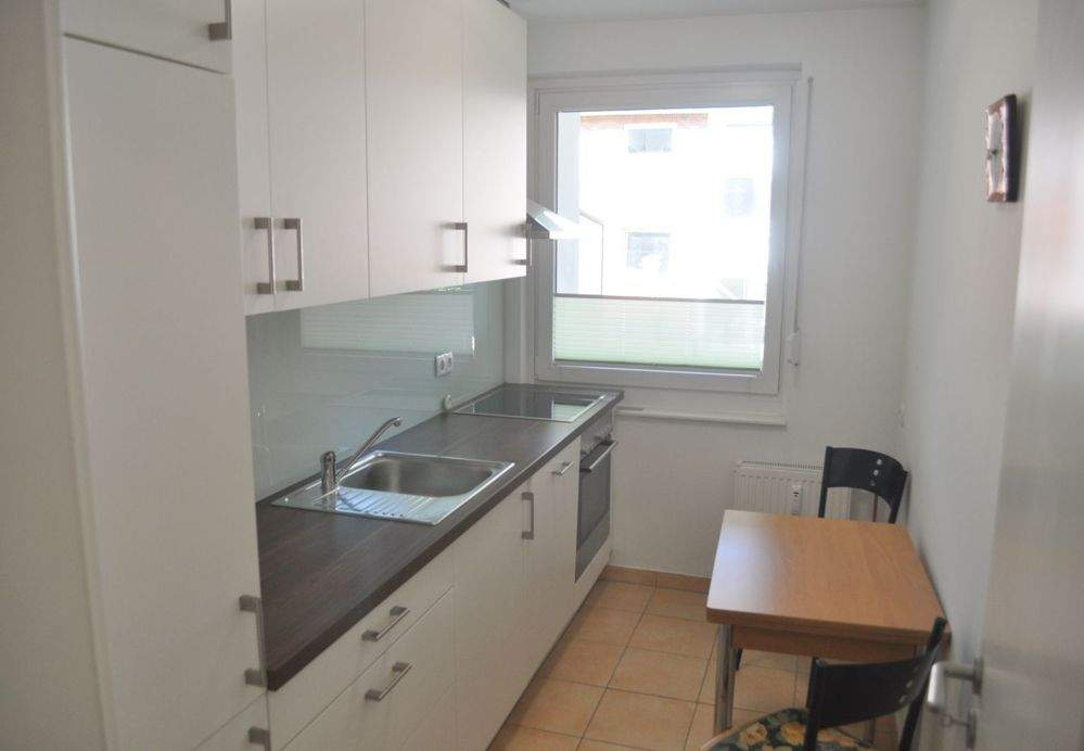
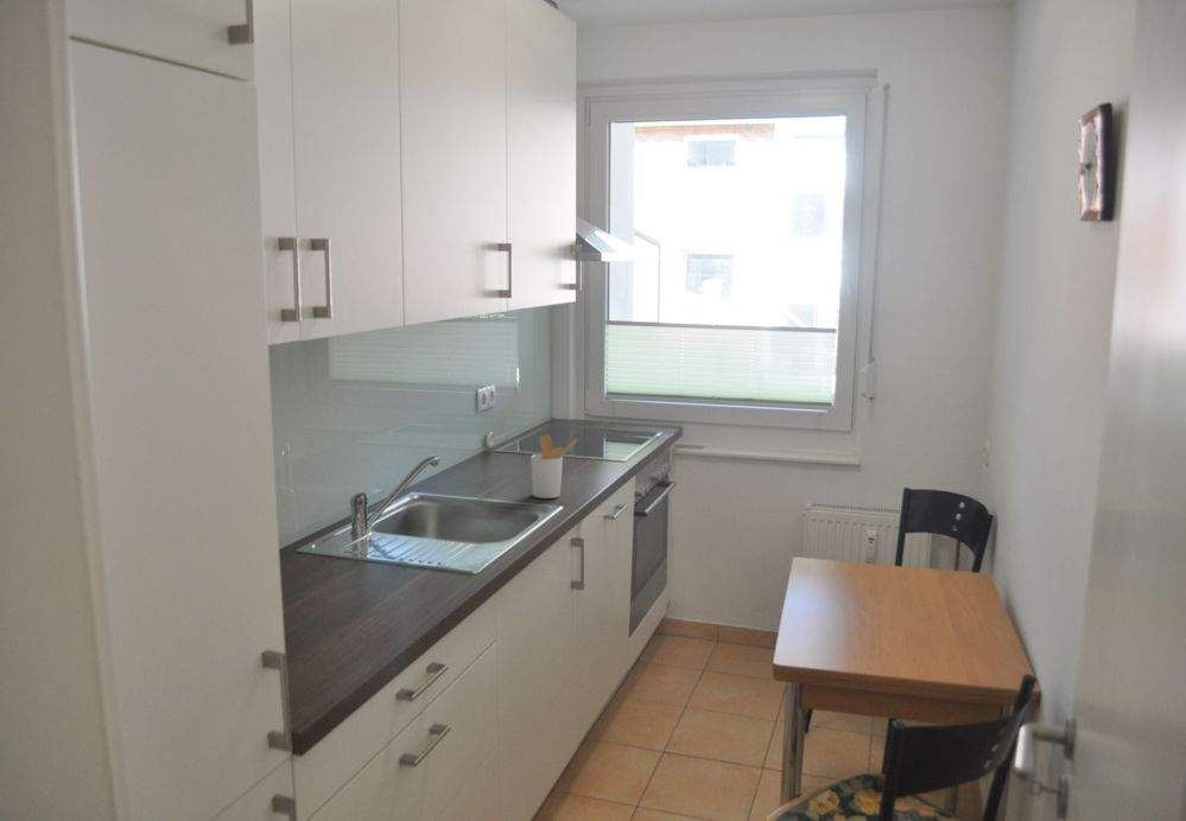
+ utensil holder (554, 466)
